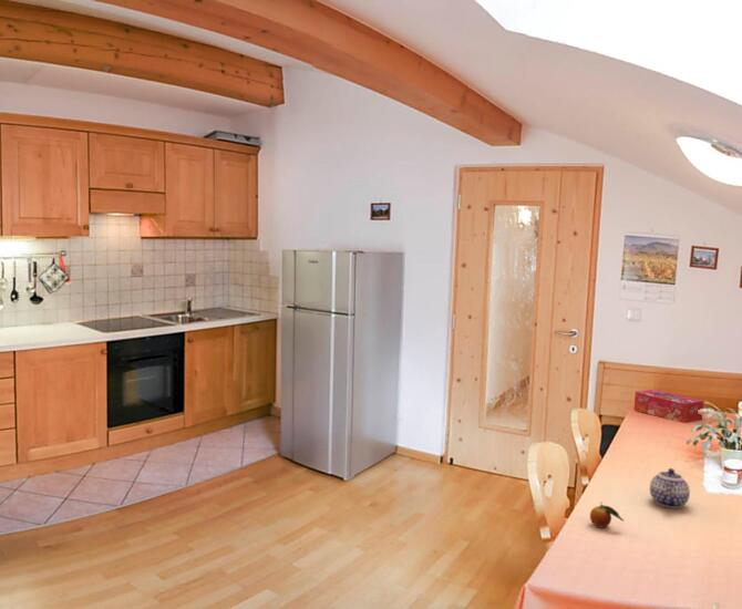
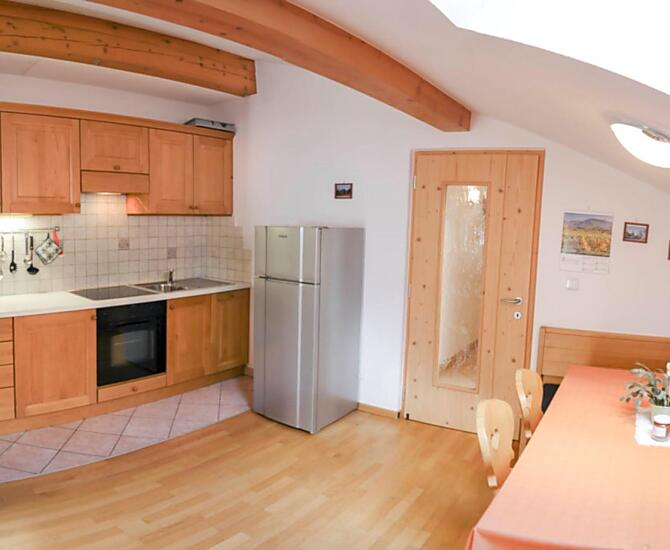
- fruit (607, 514)
- teapot (669, 486)
- tissue box (668, 405)
